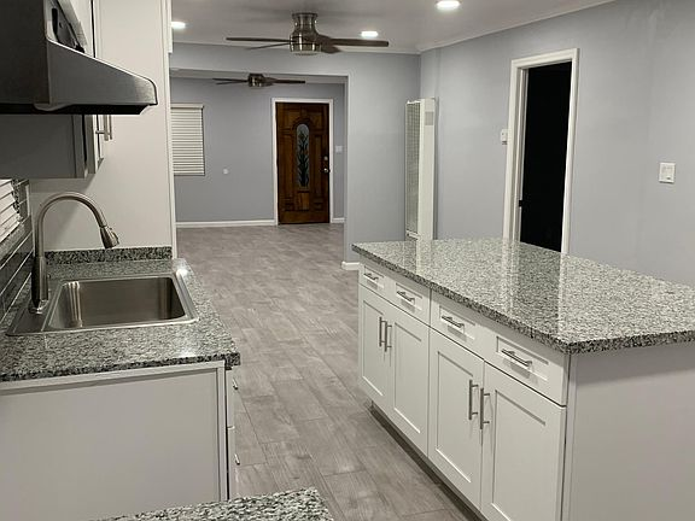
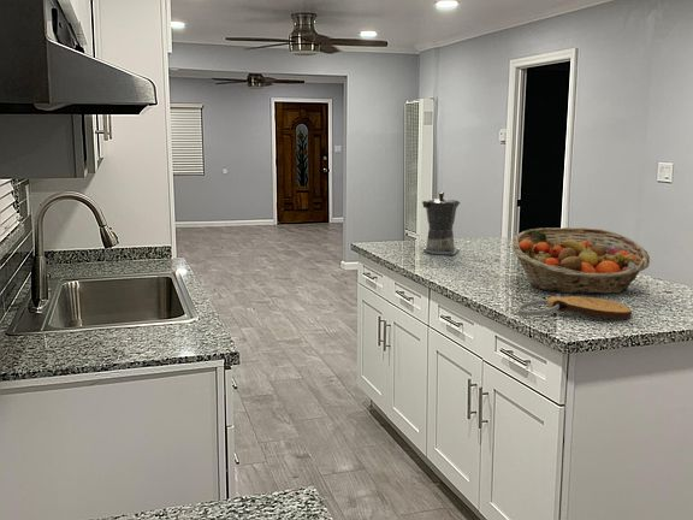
+ fruit basket (578, 259)
+ key chain (571, 305)
+ coffee maker (440, 221)
